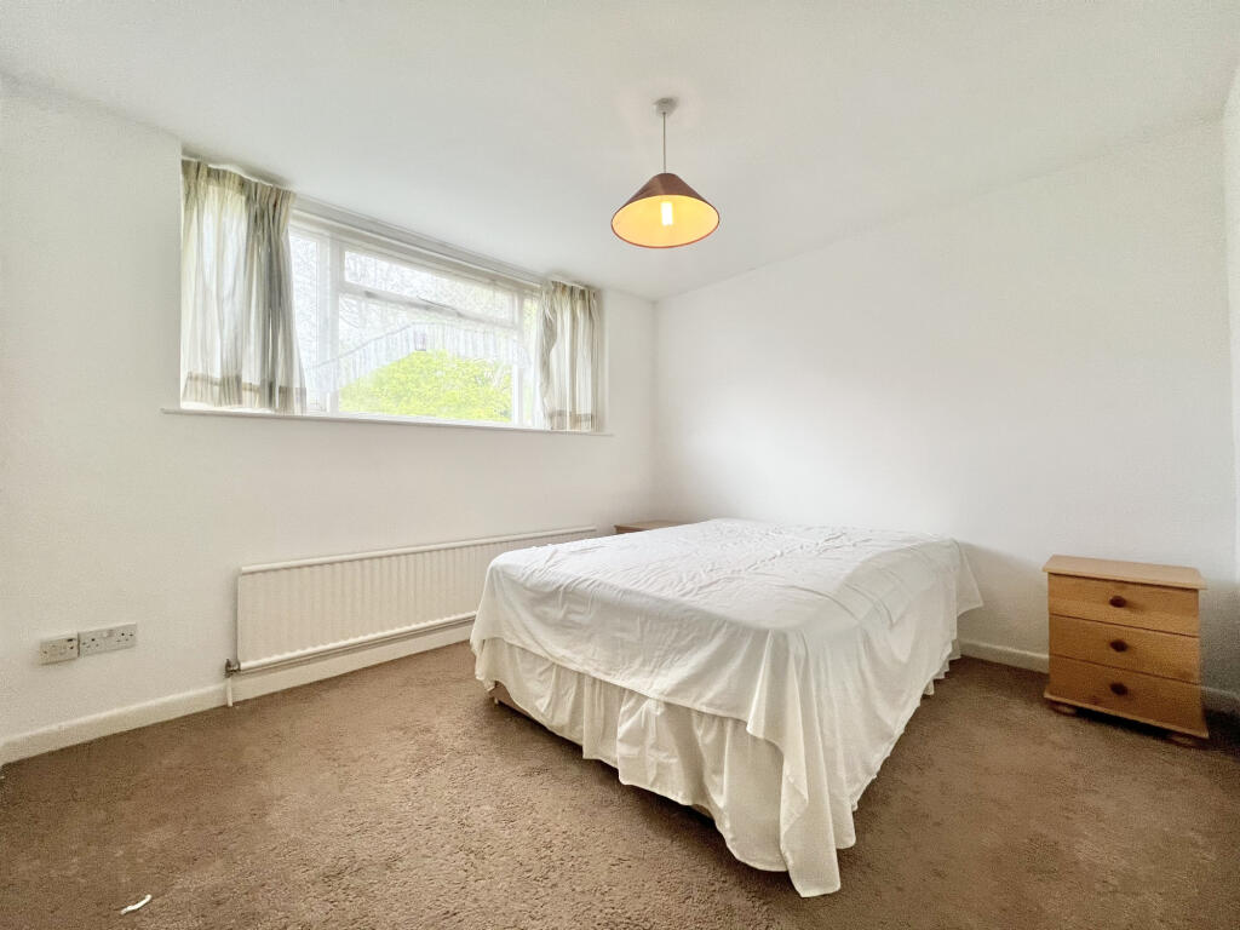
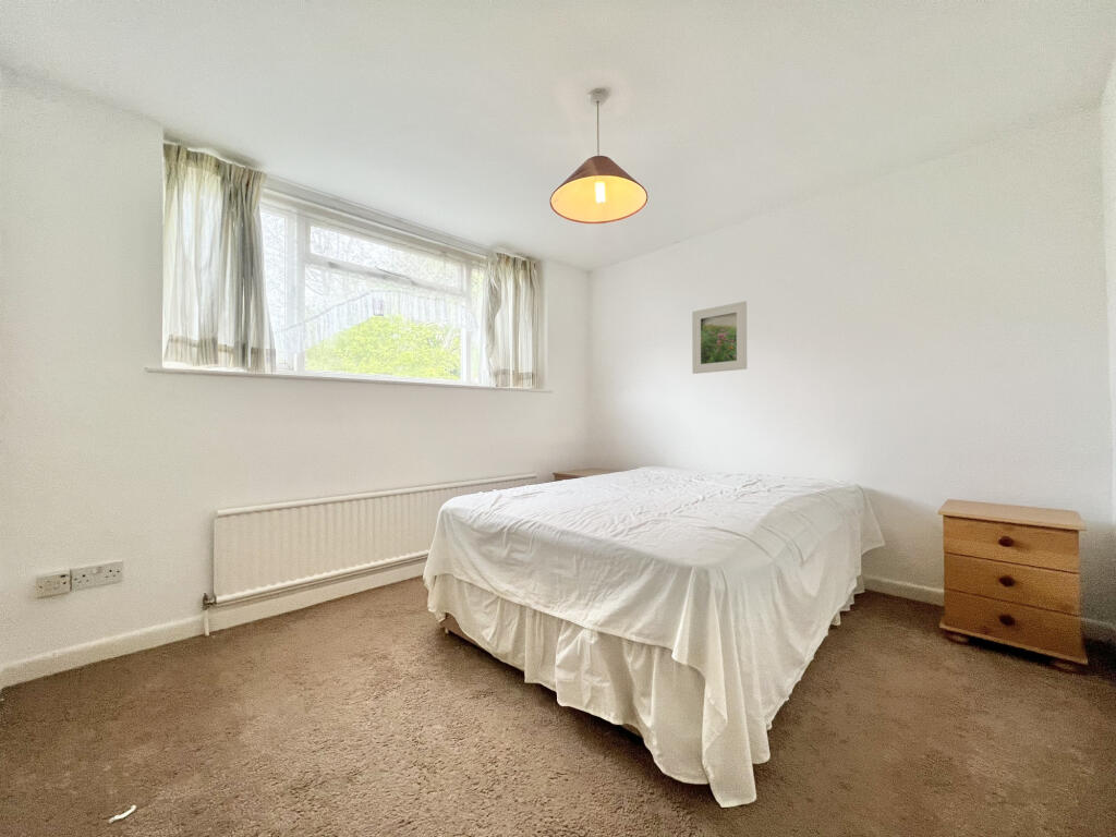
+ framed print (718, 339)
